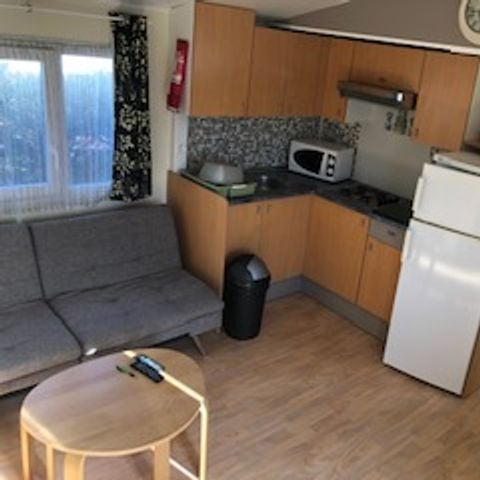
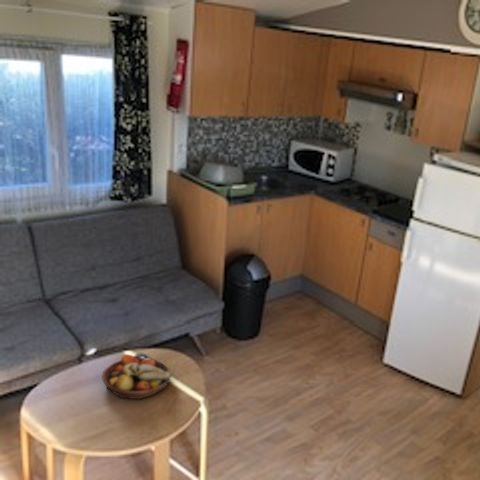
+ fruit bowl (137, 371)
